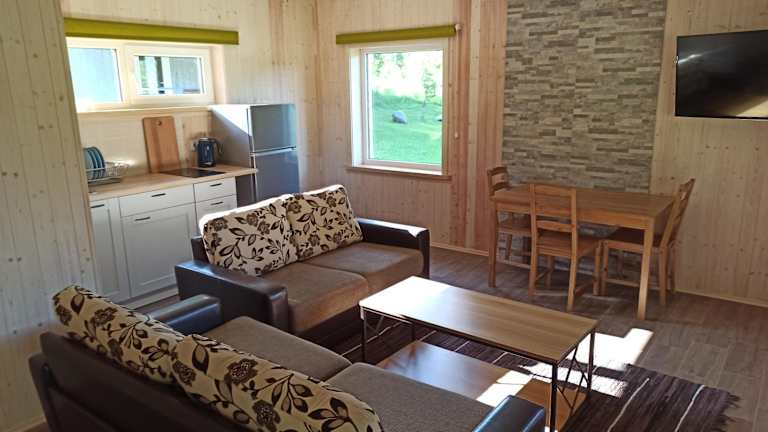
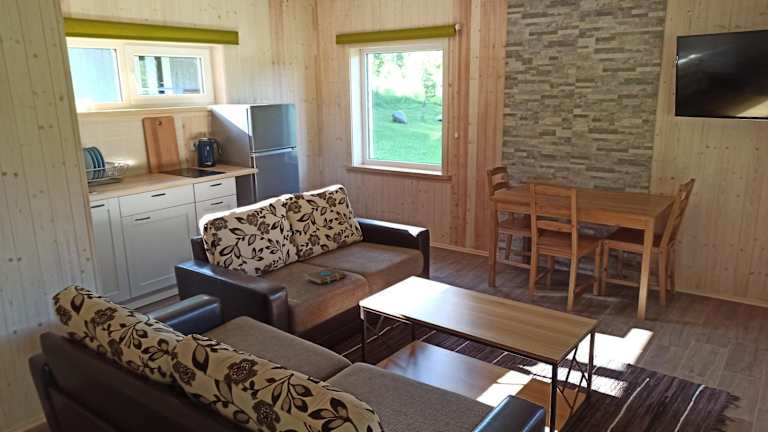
+ book (327, 274)
